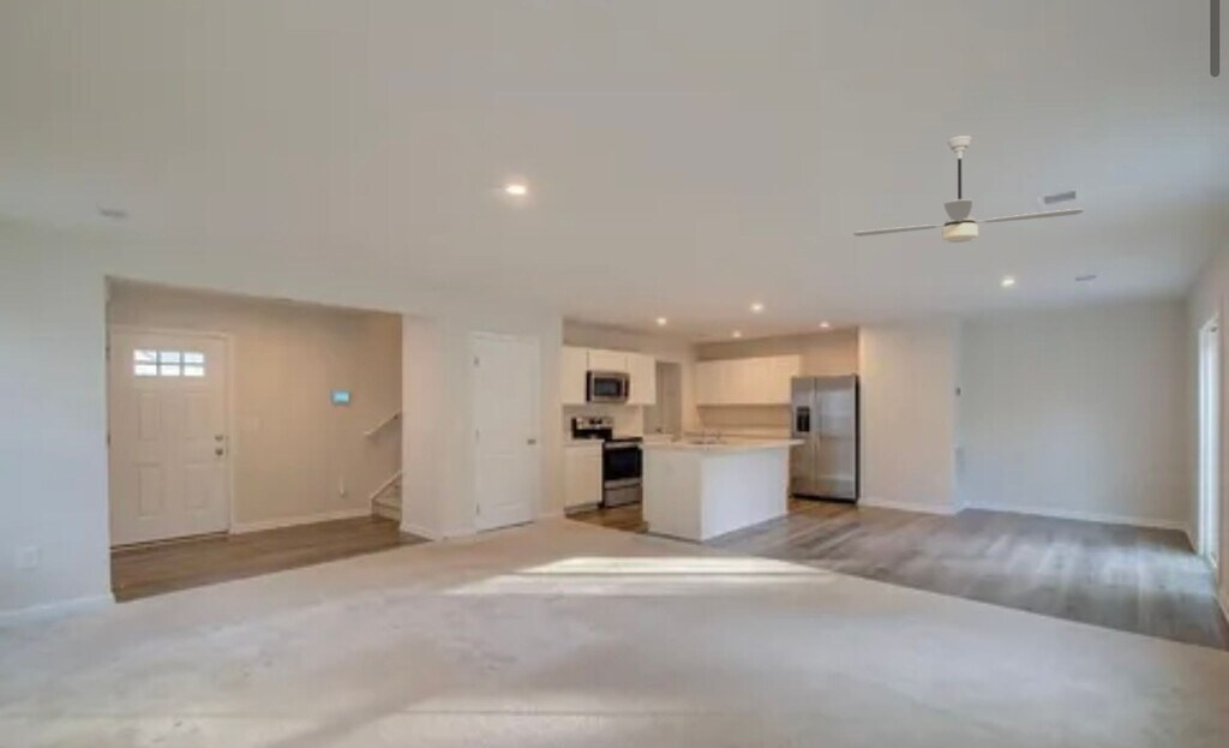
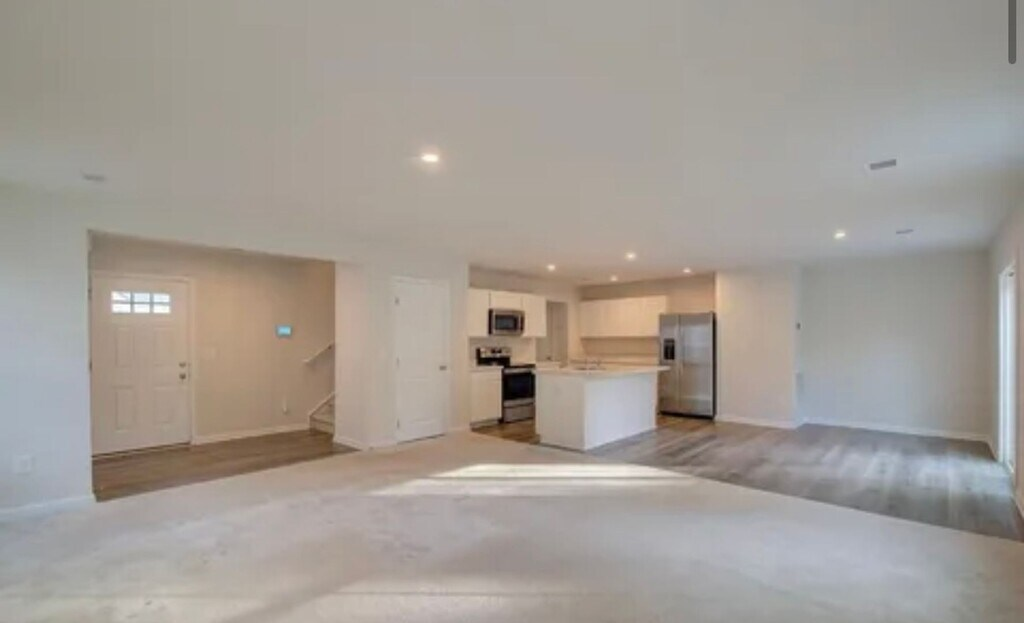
- ceiling fan (959, 190)
